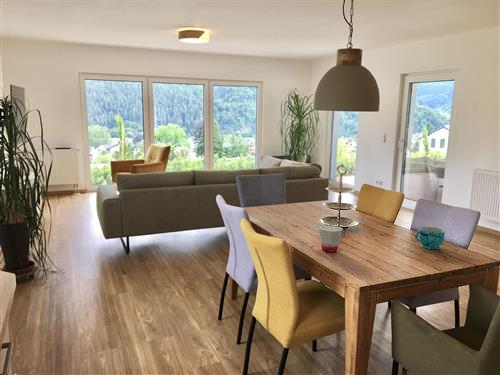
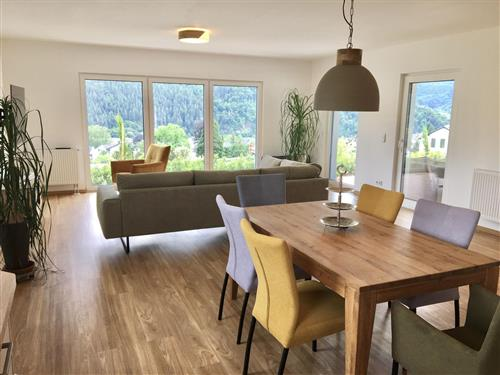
- cup (330, 239)
- cup (430, 238)
